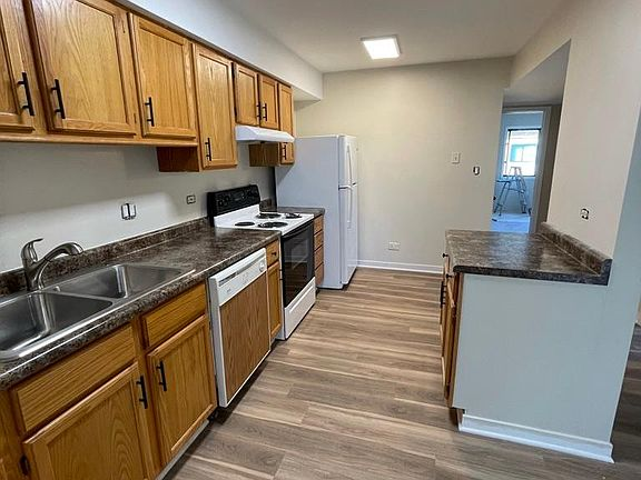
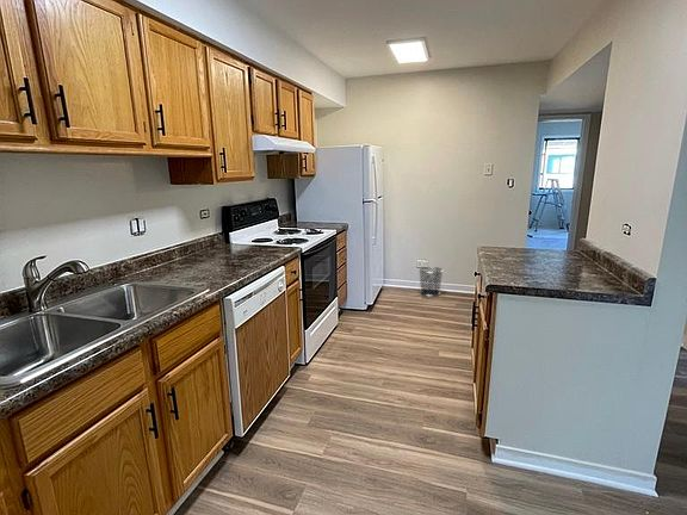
+ waste bin (431, 281)
